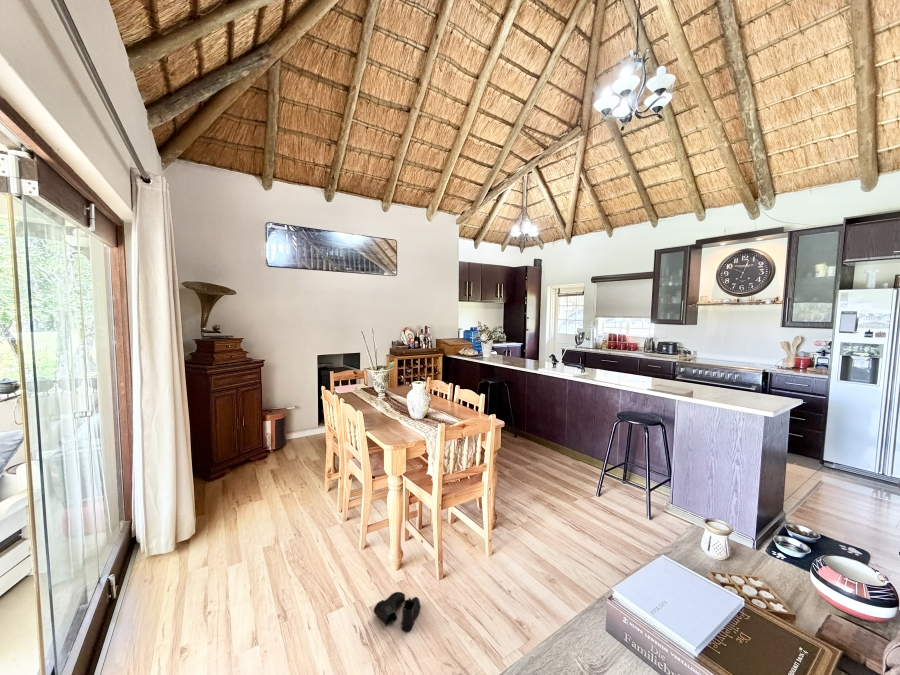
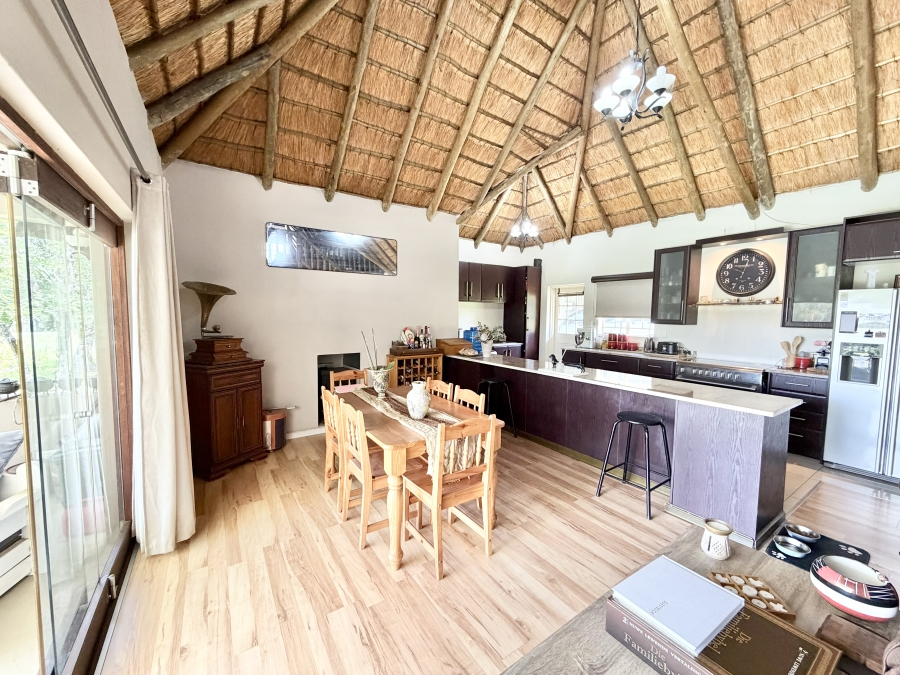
- boots (396, 604)
